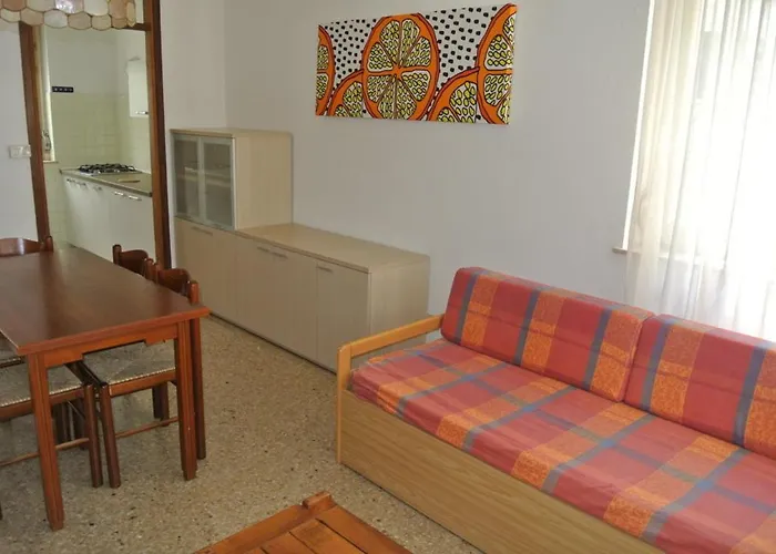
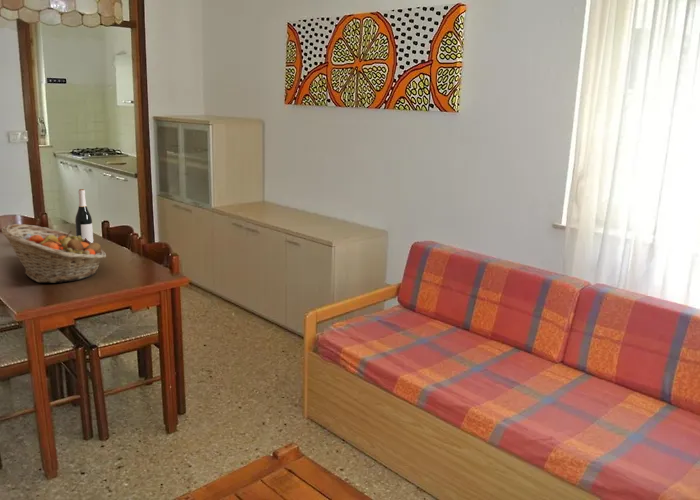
+ wine bottle (83, 219)
+ fruit basket (55, 249)
